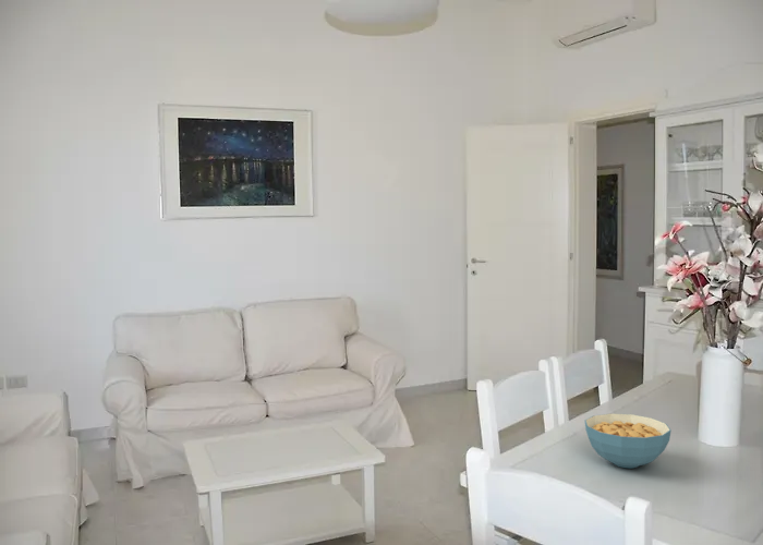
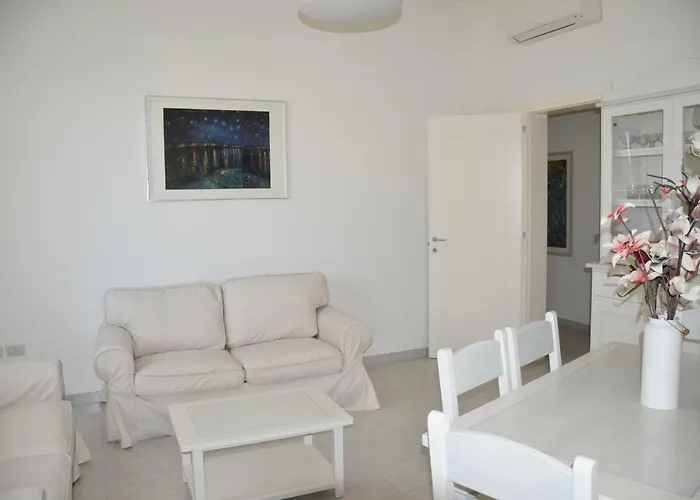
- cereal bowl (626, 444)
